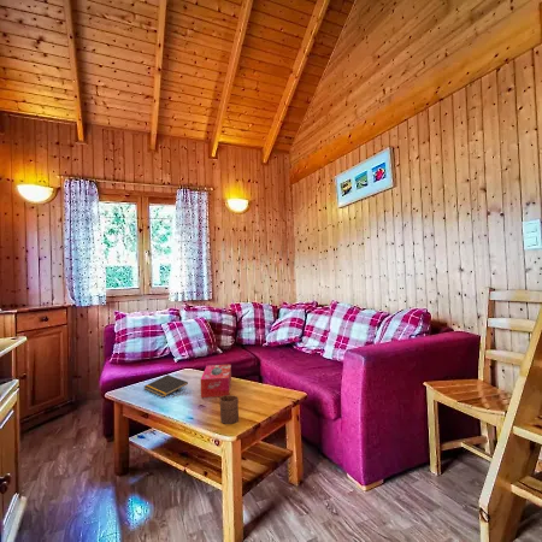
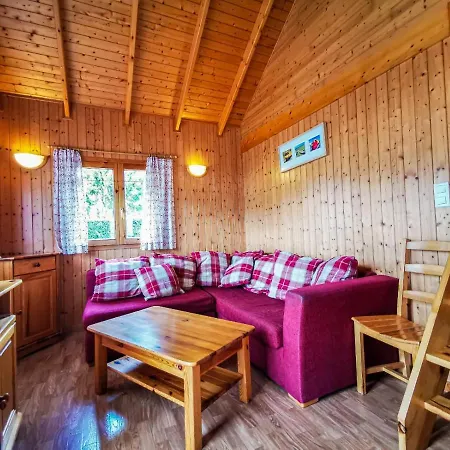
- cup (229, 408)
- notepad (165, 384)
- tissue box (217, 379)
